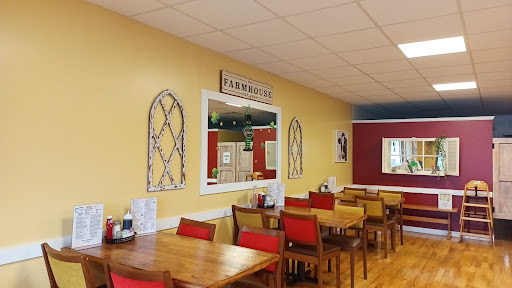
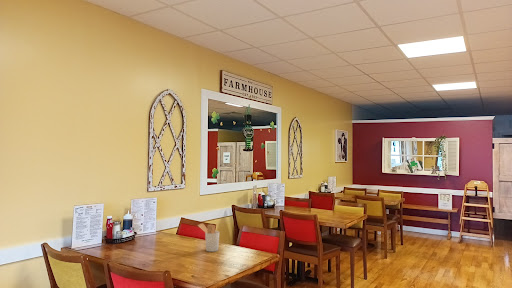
+ utensil holder (208, 236)
